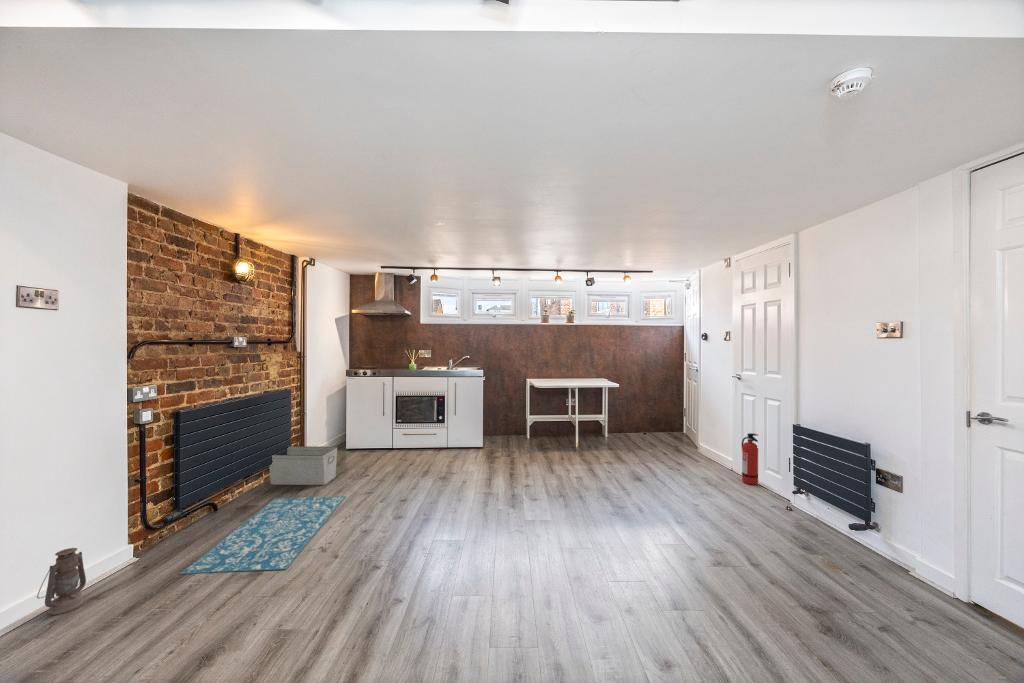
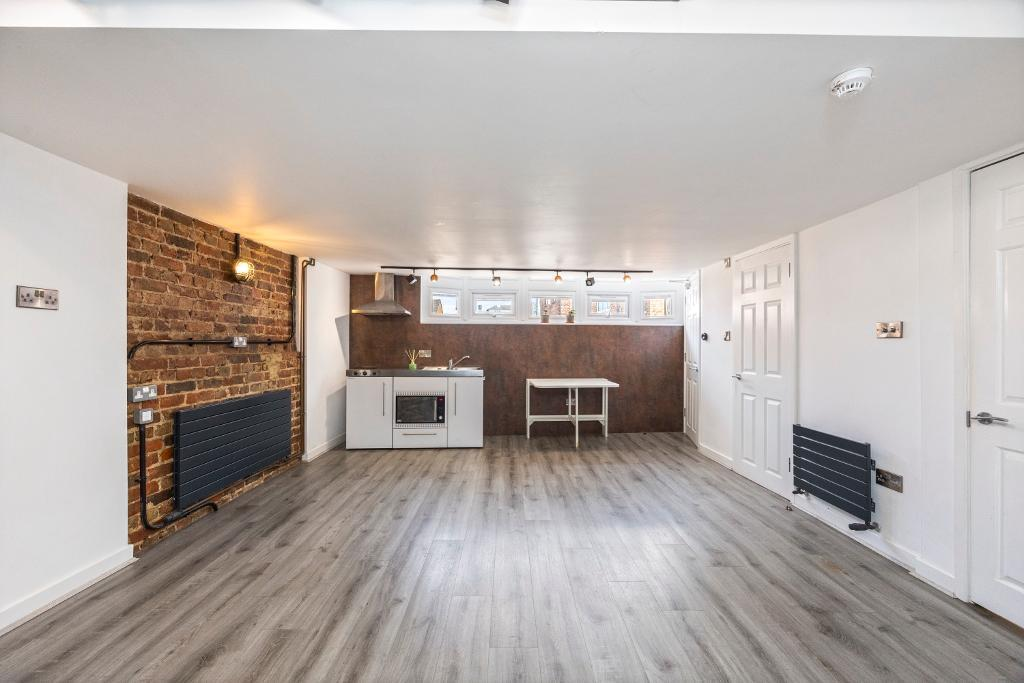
- storage bin (304, 465)
- lantern (64, 578)
- fire extinguisher (749, 457)
- rug (279, 527)
